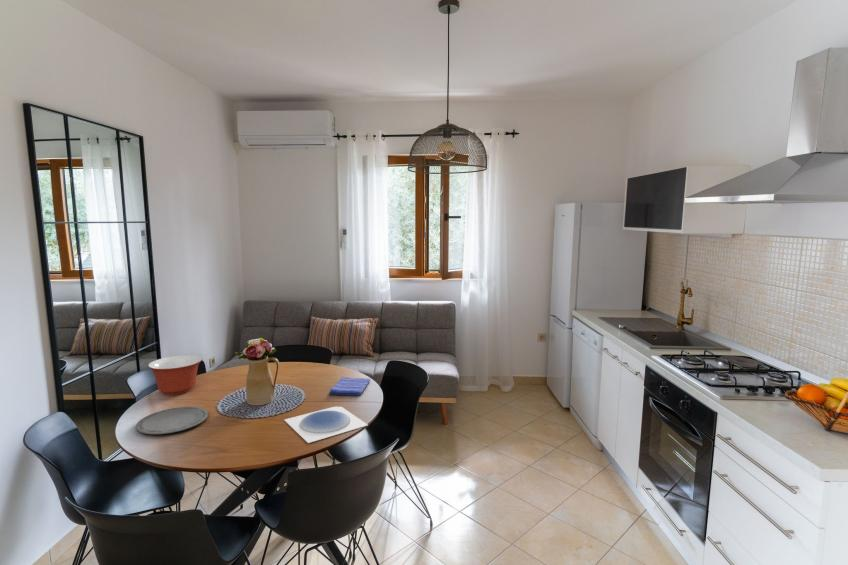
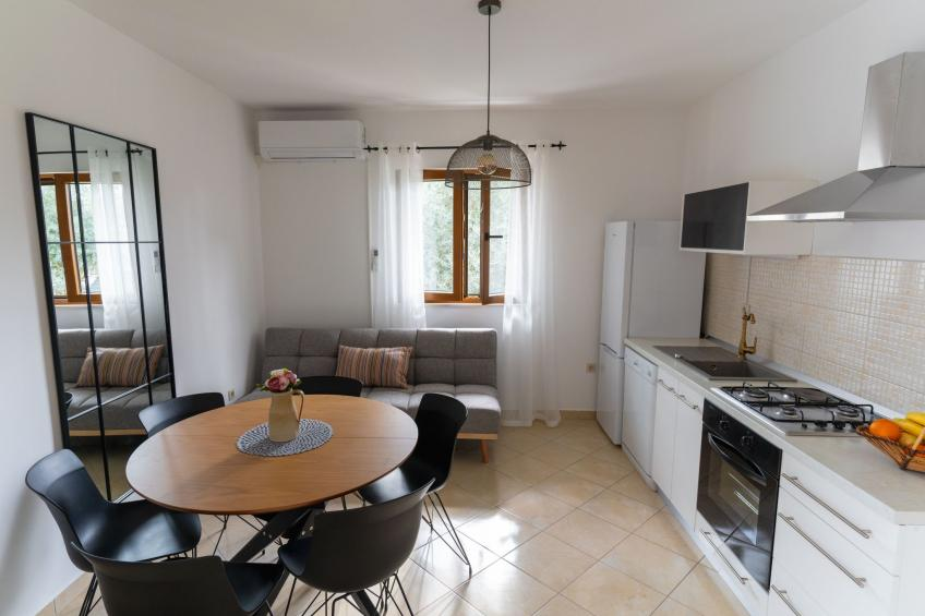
- dish towel (350, 385)
- plate (325, 419)
- plate (173, 420)
- mixing bowl (176, 376)
